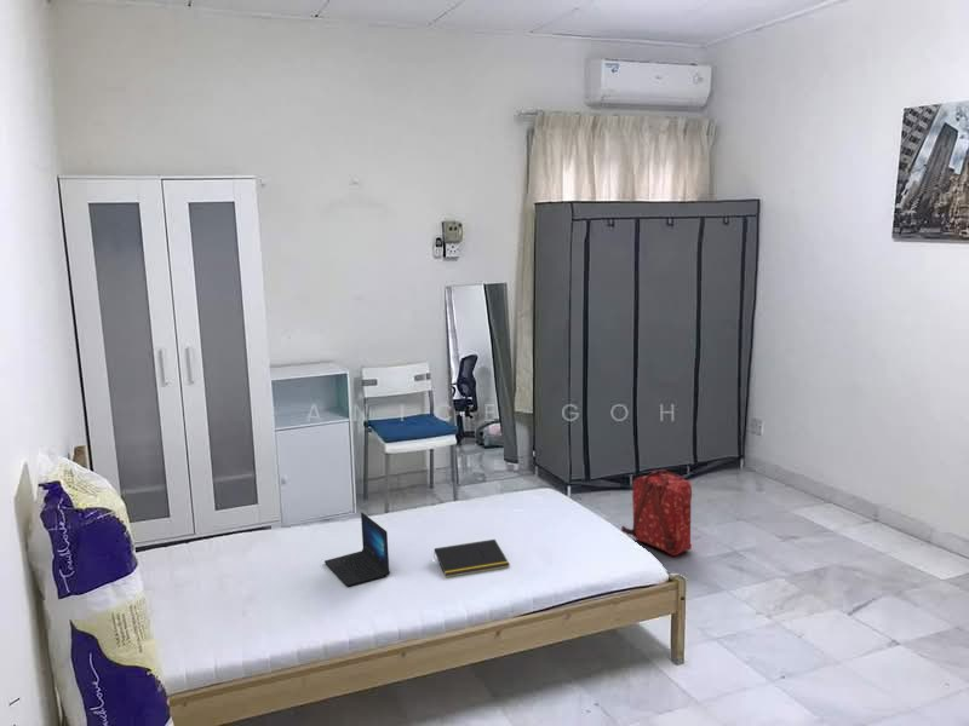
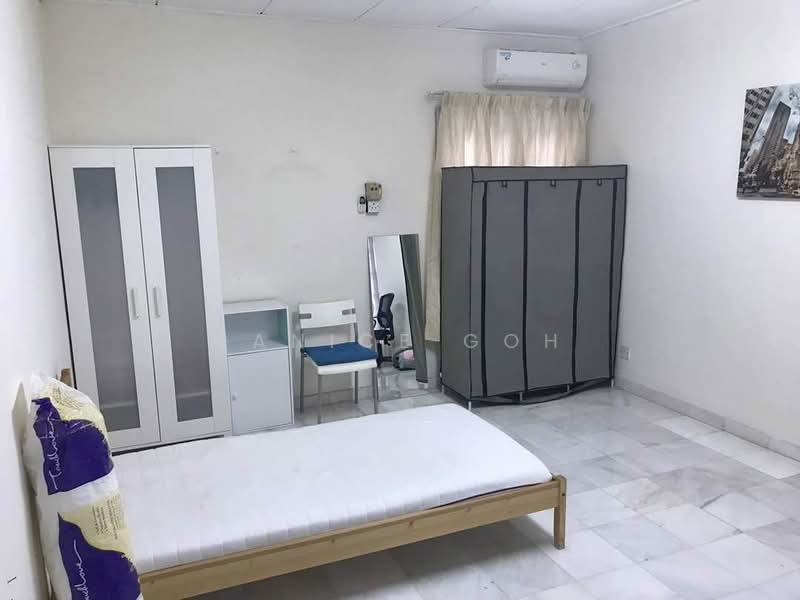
- backpack (659, 509)
- notepad (471, 558)
- laptop (356, 552)
